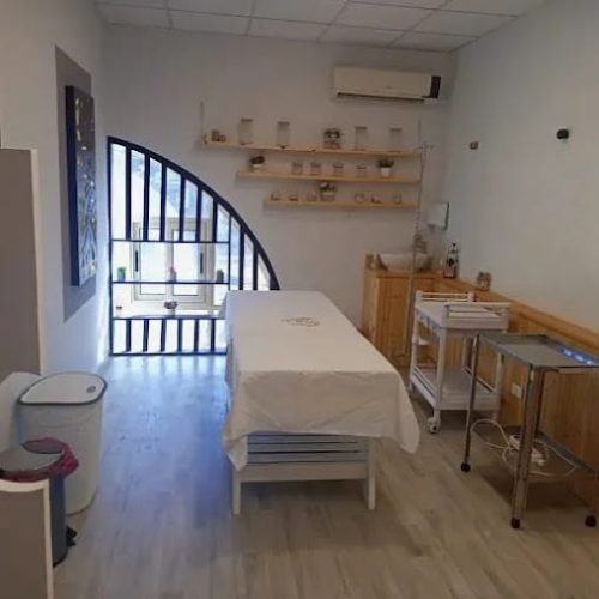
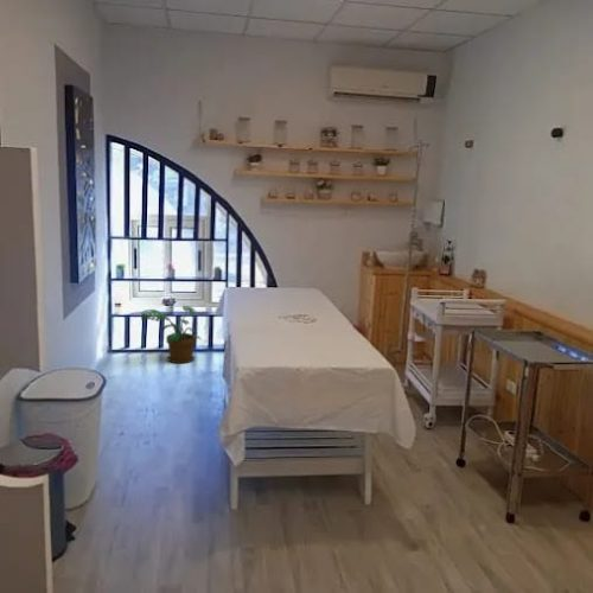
+ potted plant (172, 333)
